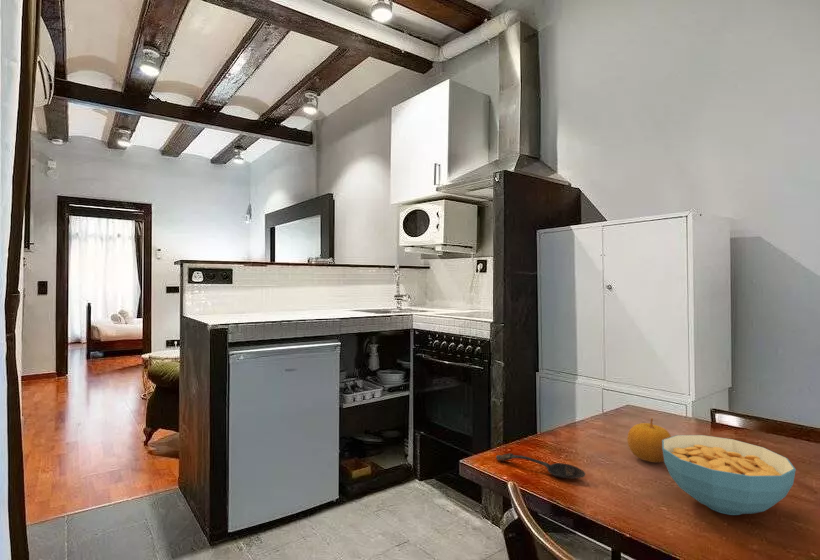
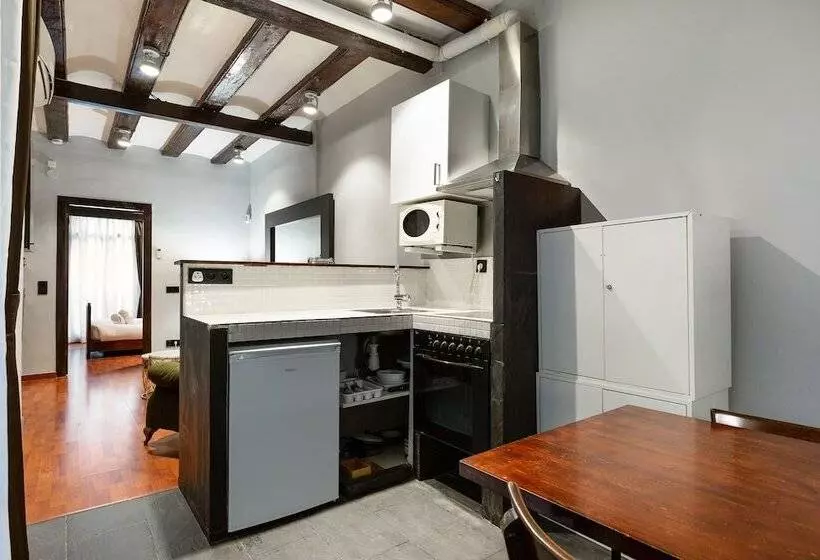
- fruit (650, 438)
- cereal bowl (723, 479)
- spoon (538, 463)
